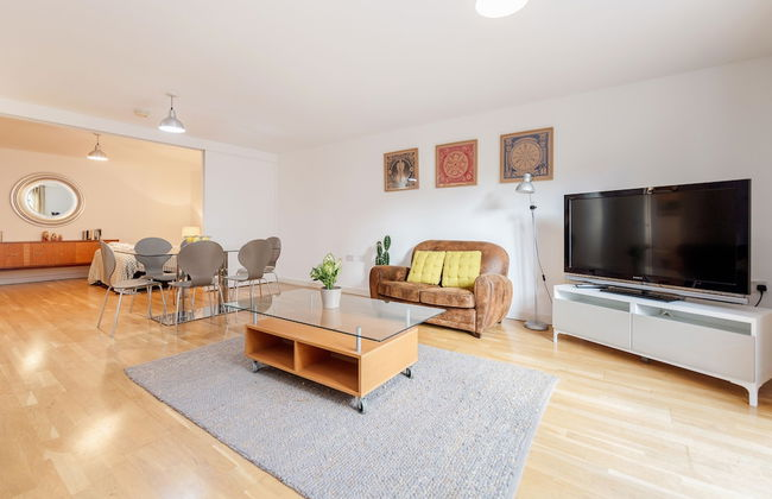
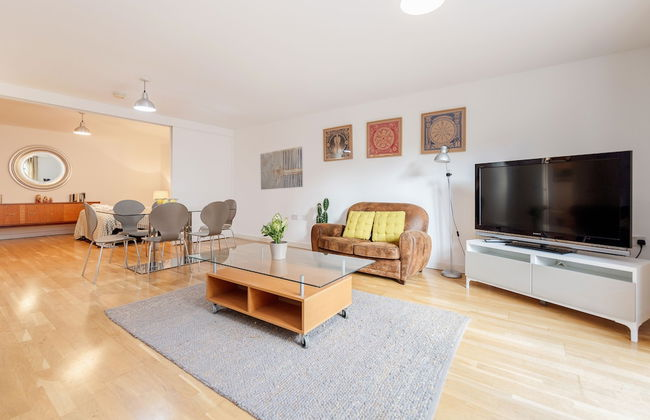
+ wall art (280, 169)
